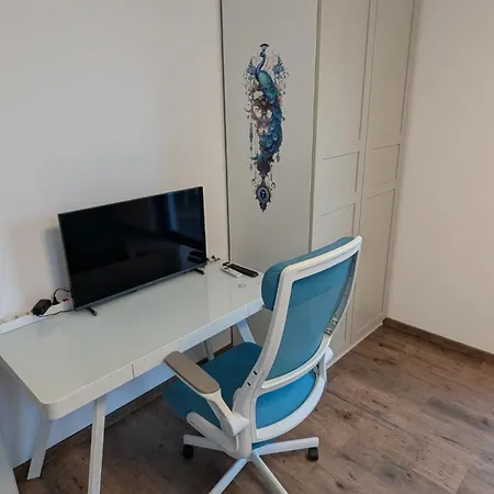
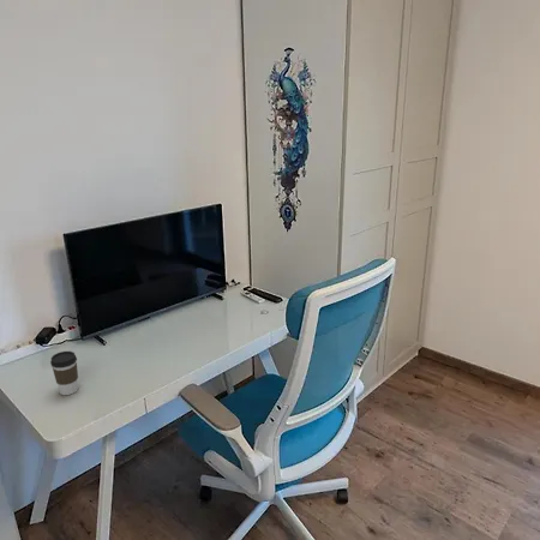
+ coffee cup (66, 373)
